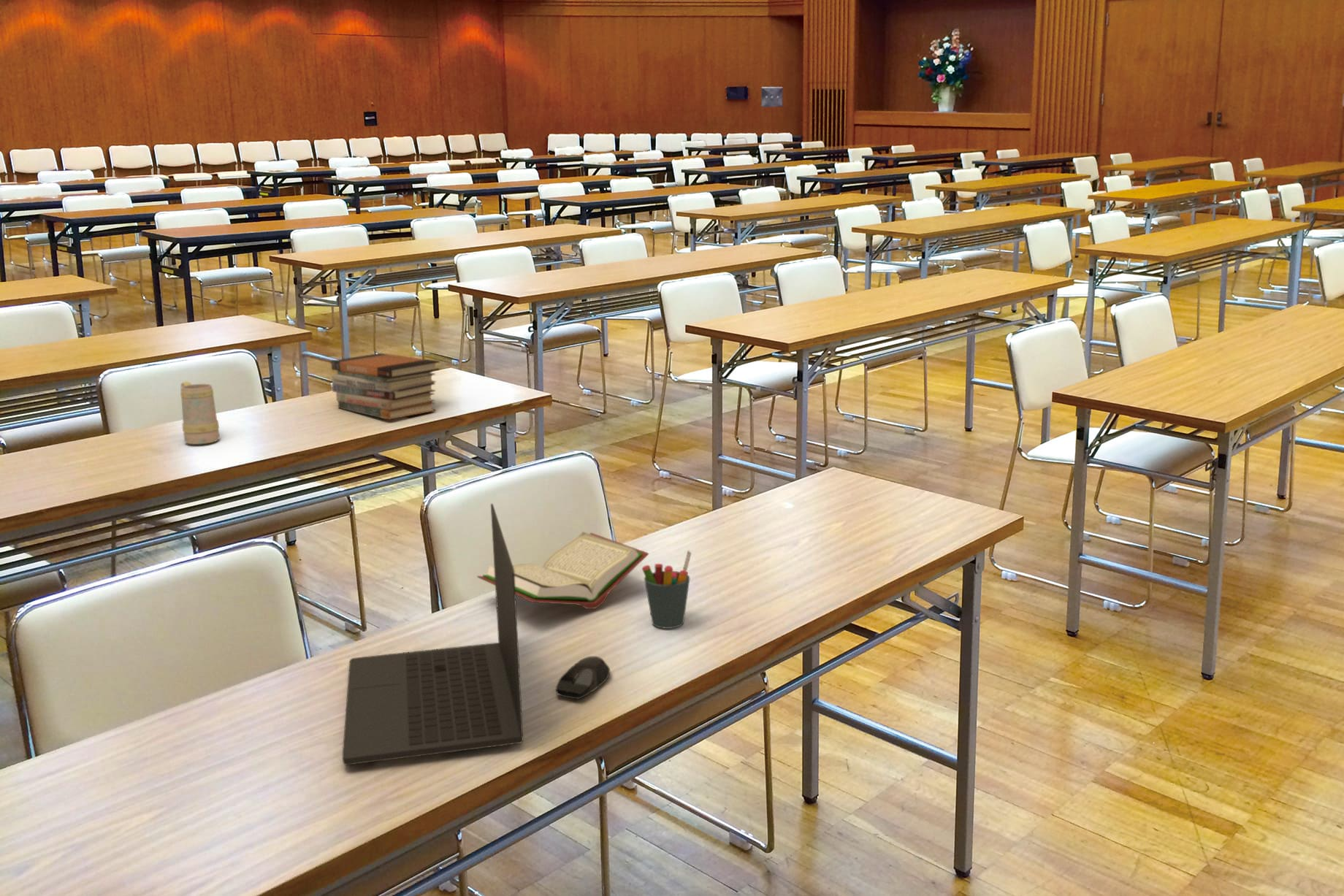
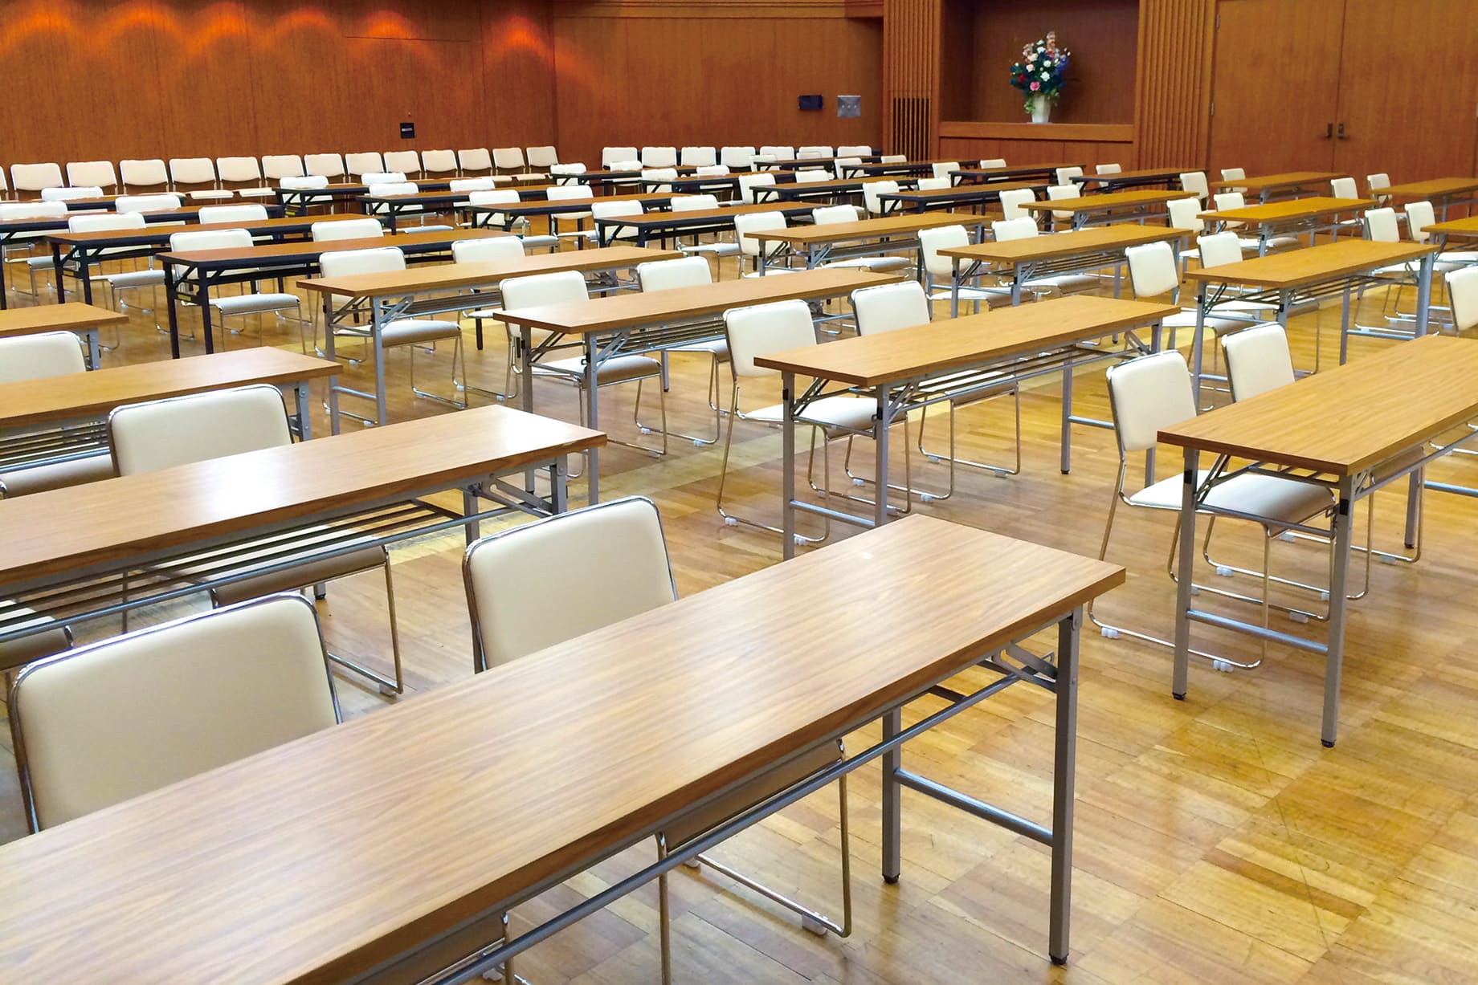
- book (564, 574)
- computer mouse (583, 675)
- book stack (384, 385)
- pen holder (667, 589)
- mug (196, 412)
- laptop (425, 650)
